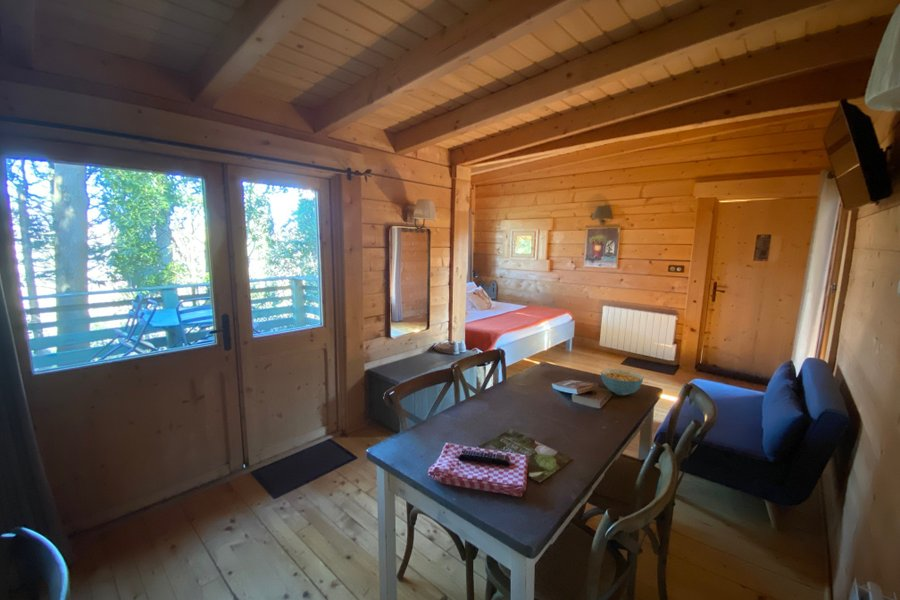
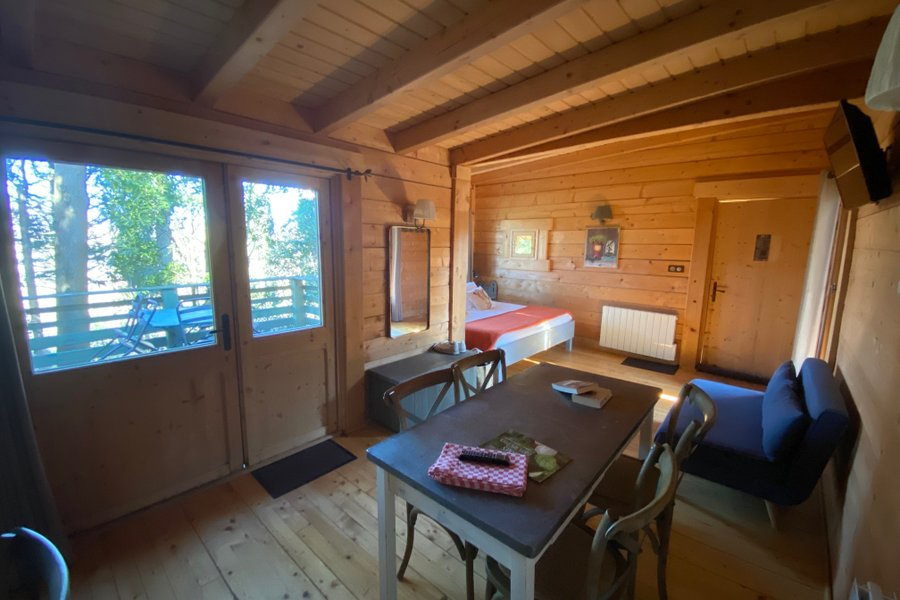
- cereal bowl (621, 384)
